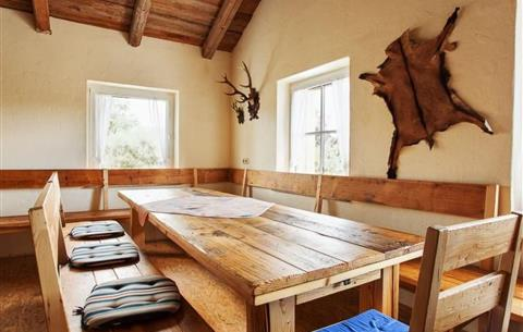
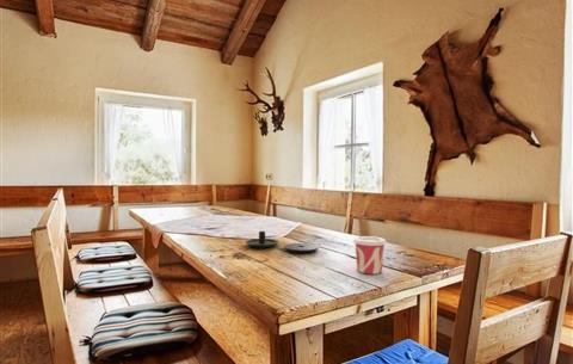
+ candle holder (278, 241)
+ cup (369, 254)
